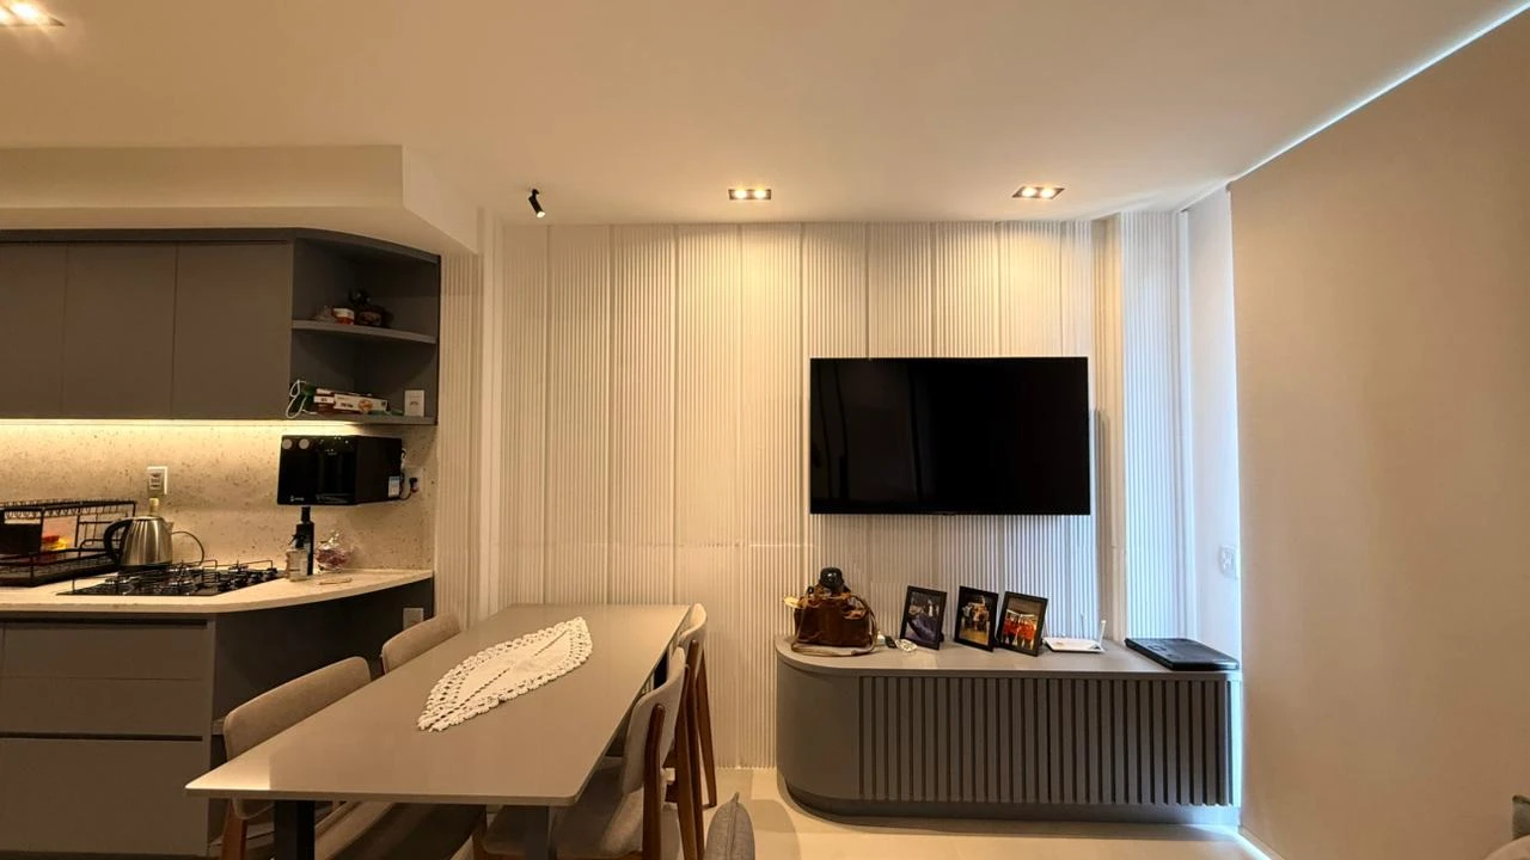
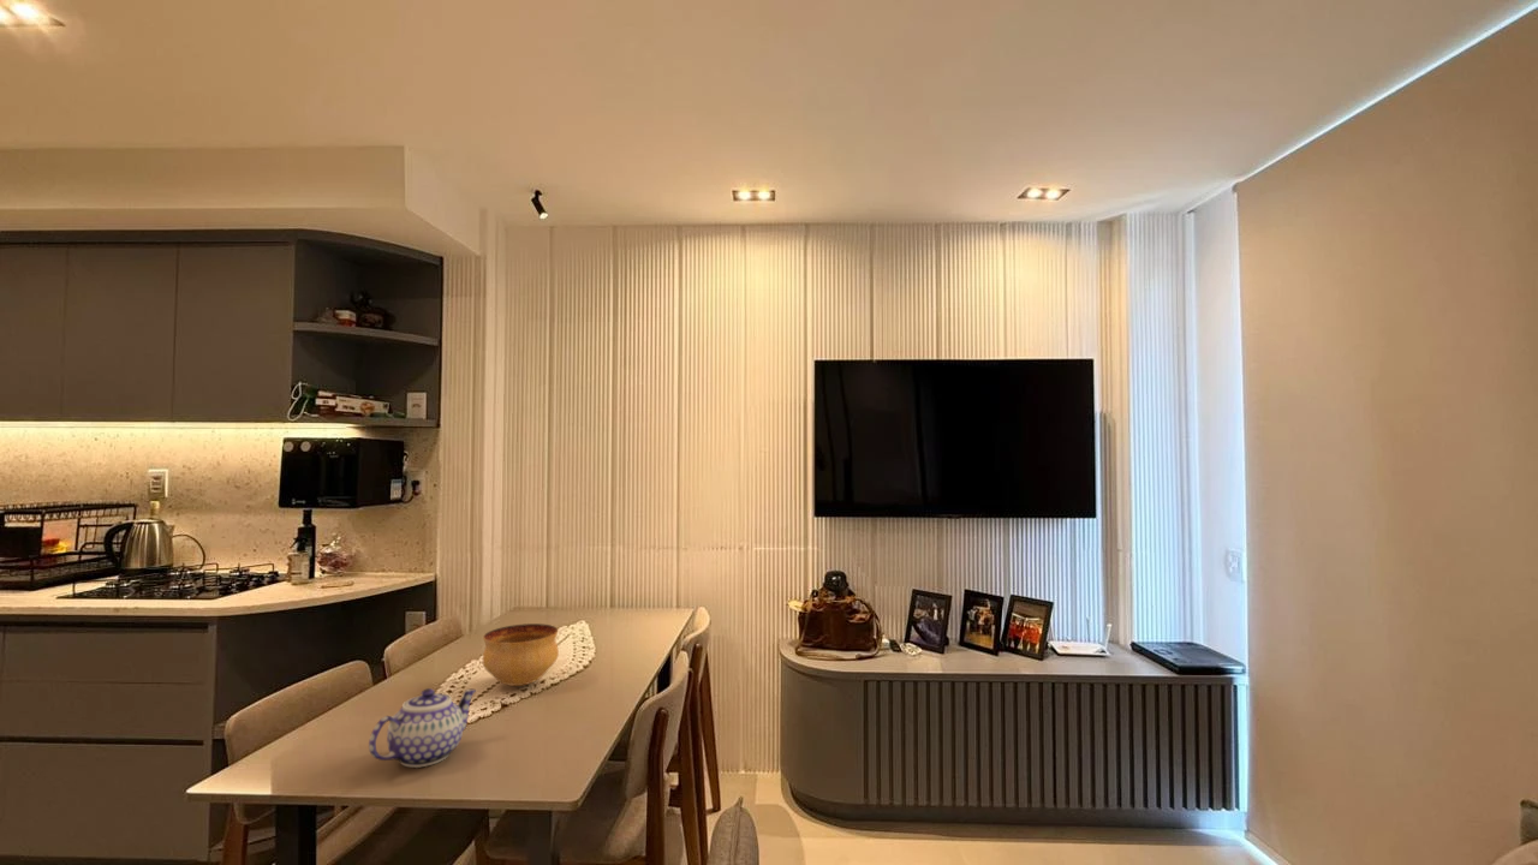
+ bowl (520, 658)
+ teapot (427, 722)
